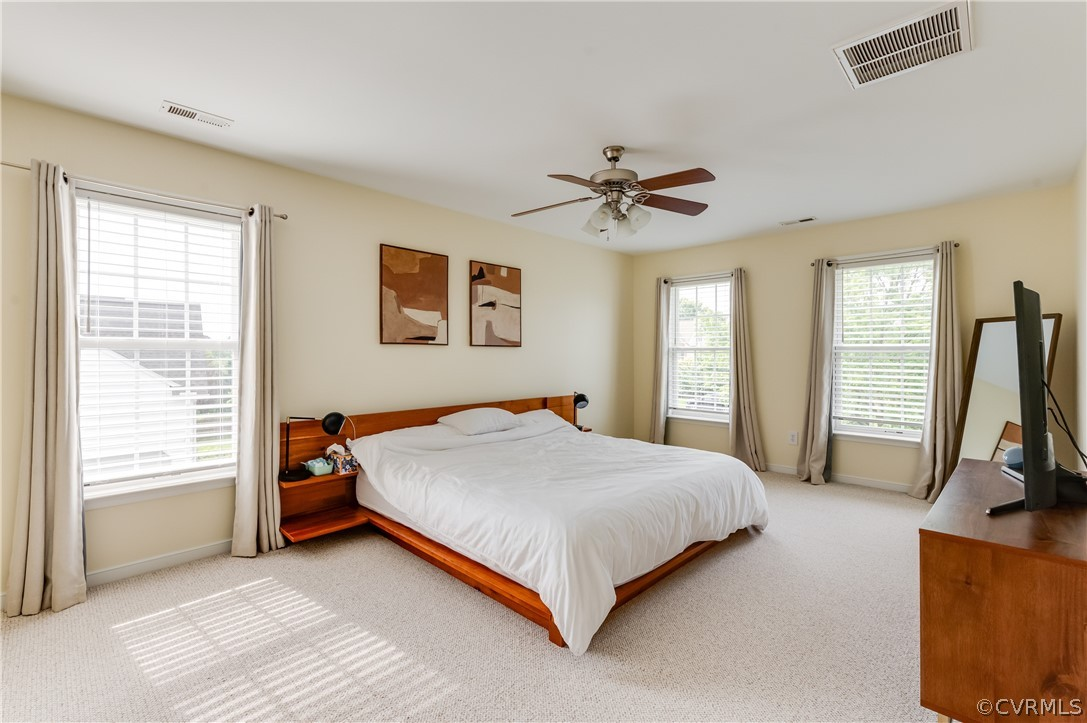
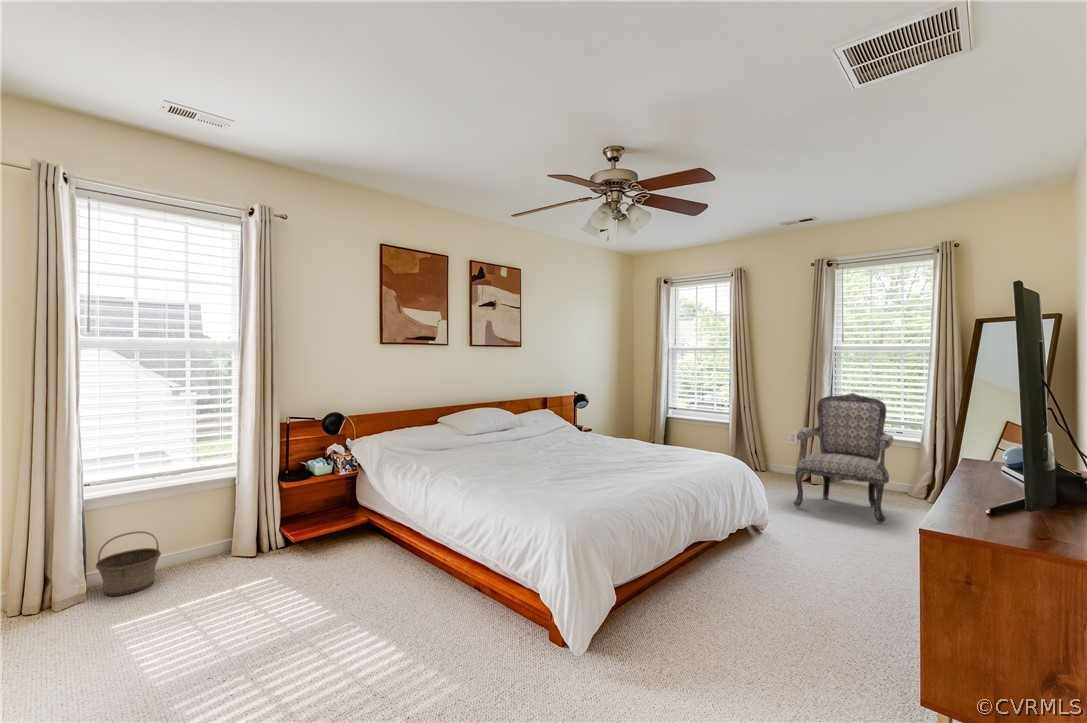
+ basket (129, 560)
+ armchair (845, 450)
